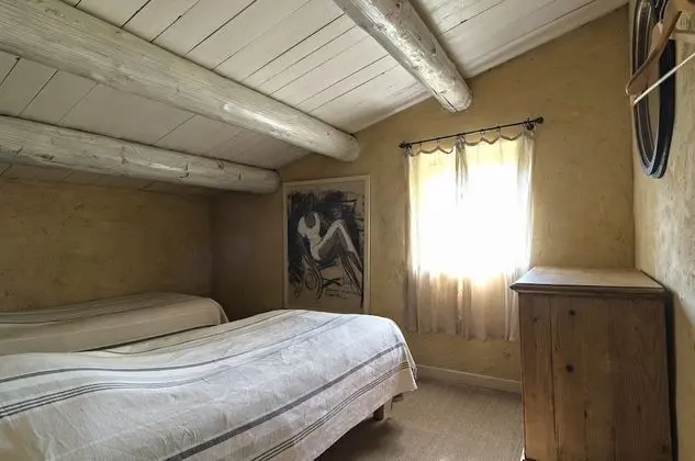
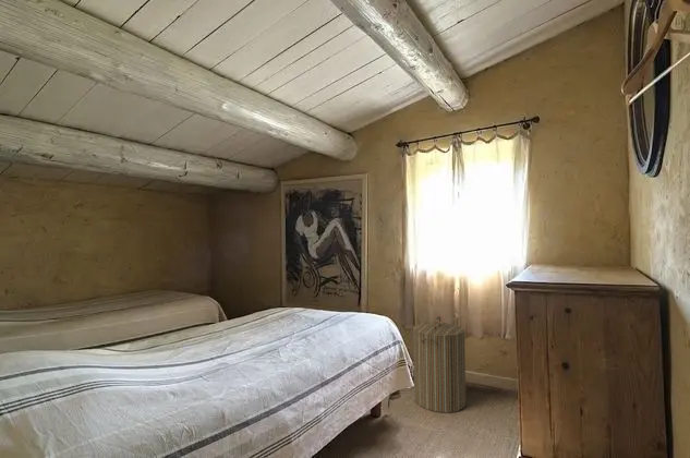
+ laundry hamper (438, 358)
